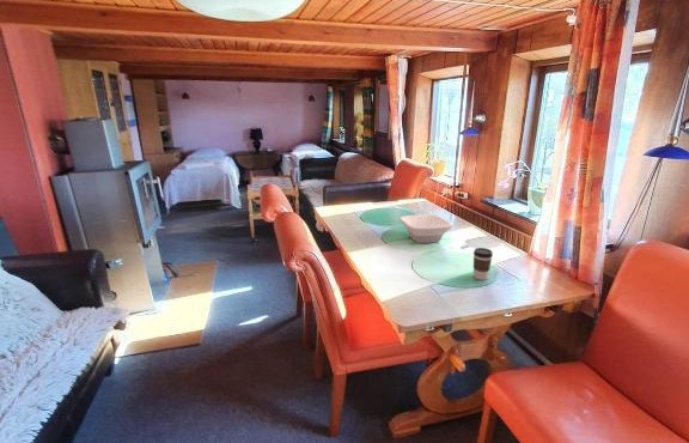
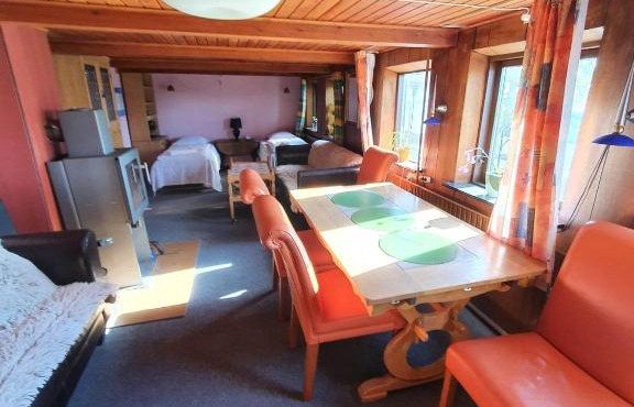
- bowl (423, 229)
- coffee cup (481, 263)
